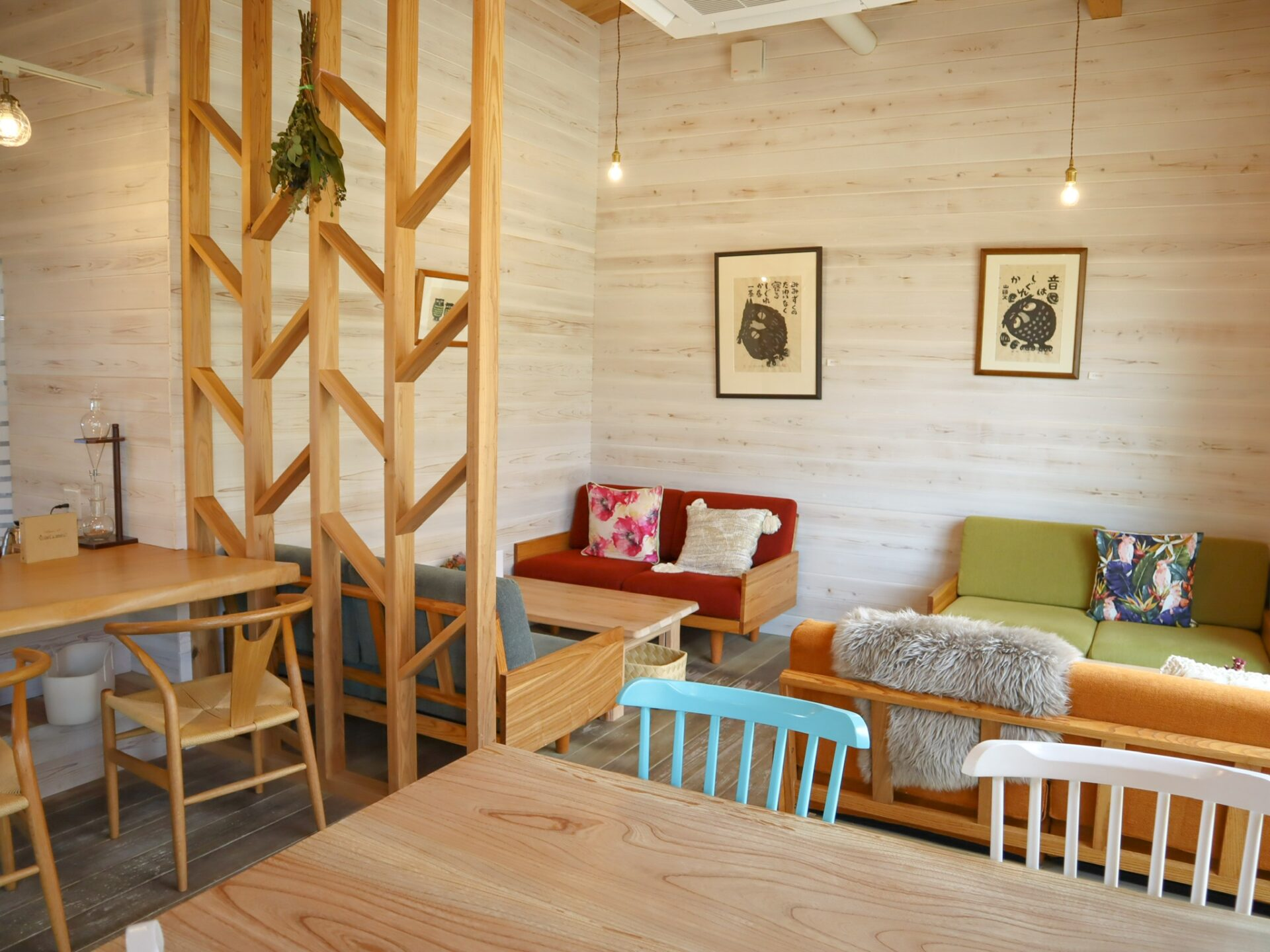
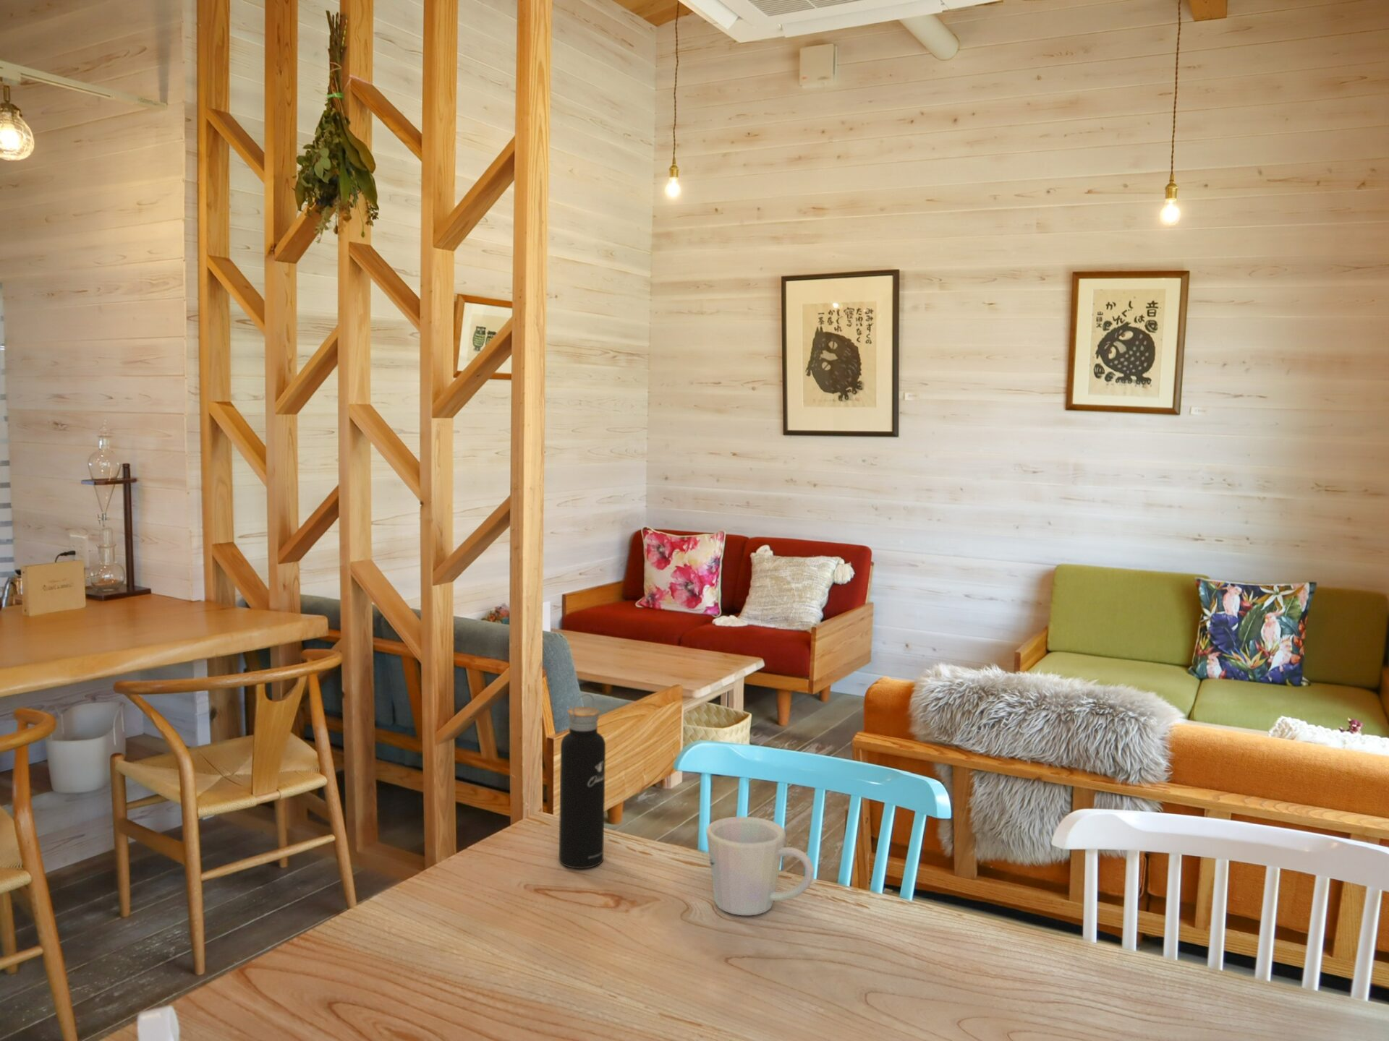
+ mug (760, 870)
+ water bottle (582, 777)
